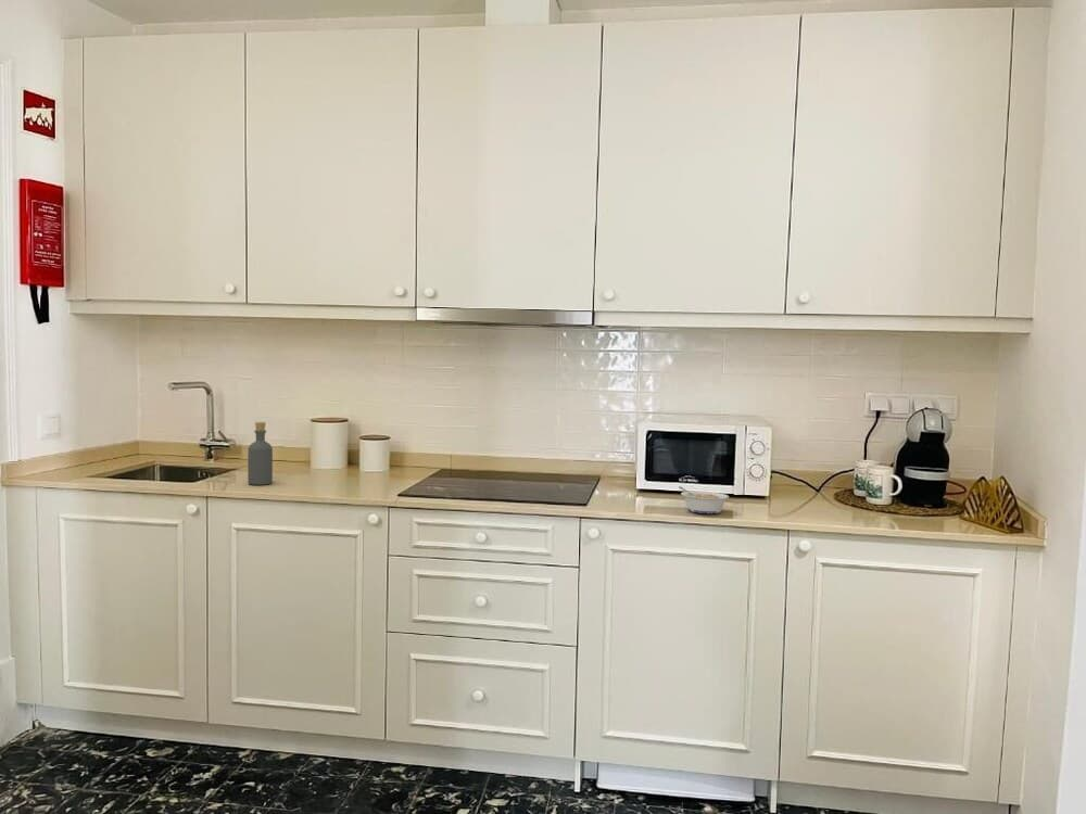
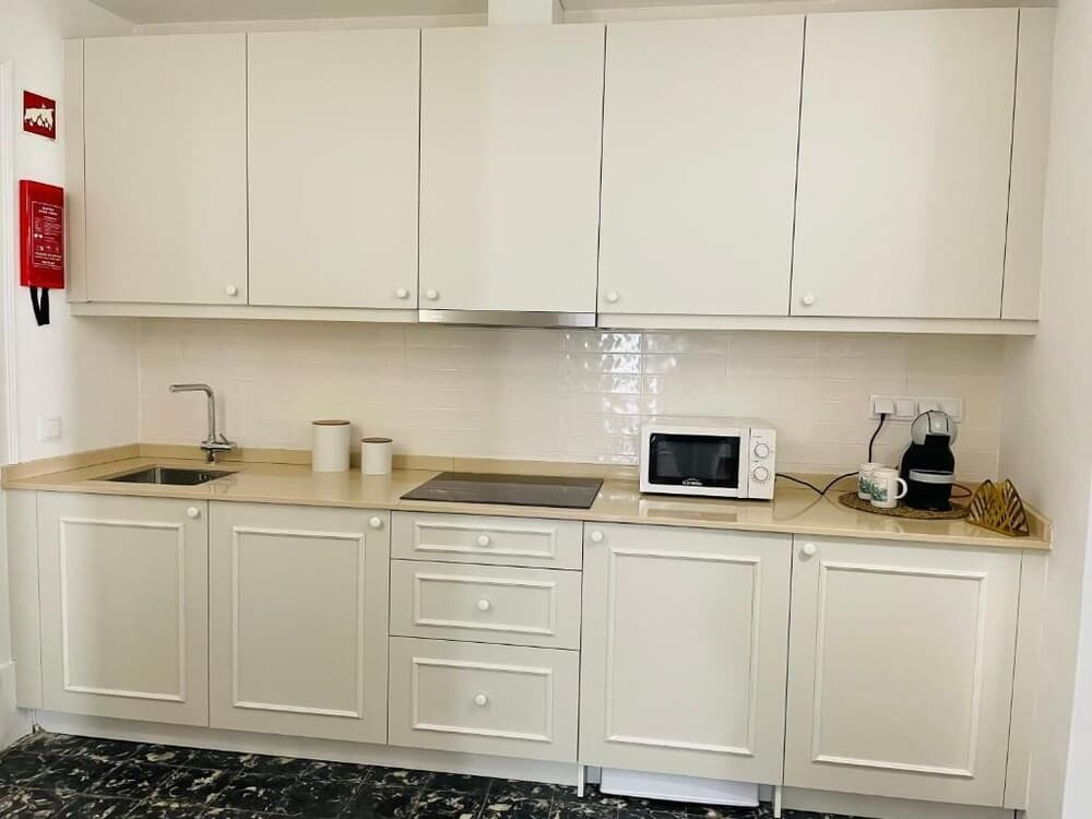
- legume (702, 500)
- bottle (260, 453)
